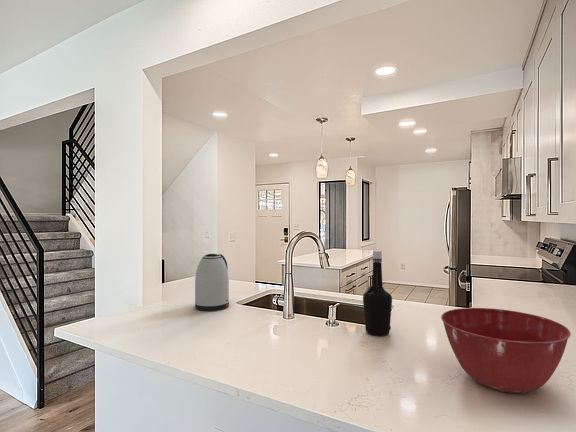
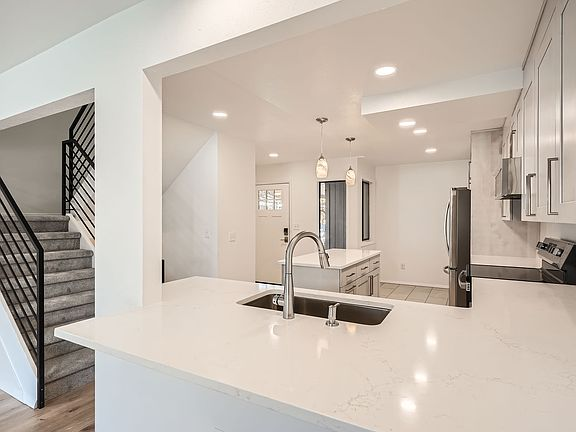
- bottle (377, 291)
- kettle (215, 279)
- mixing bowl (500, 350)
